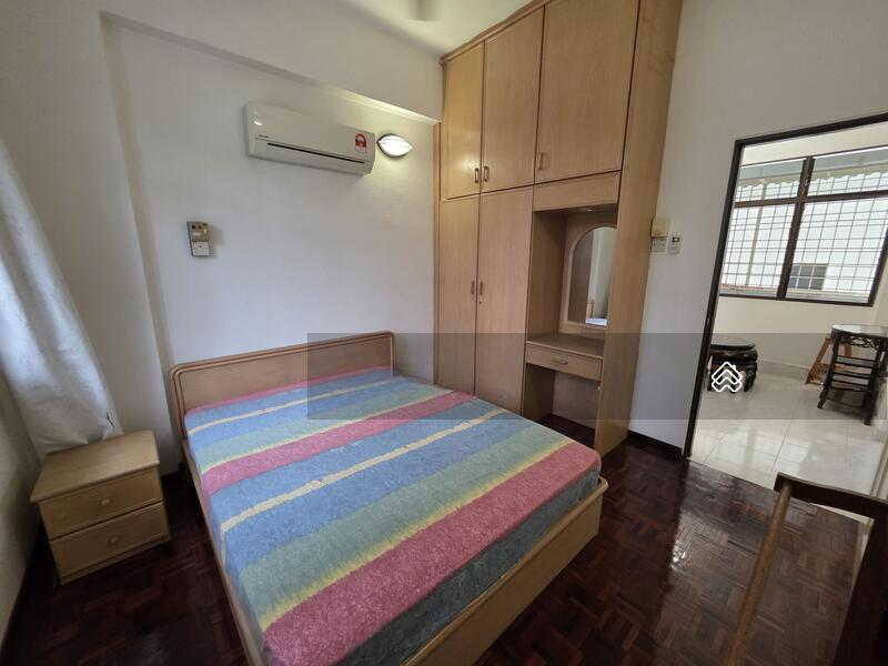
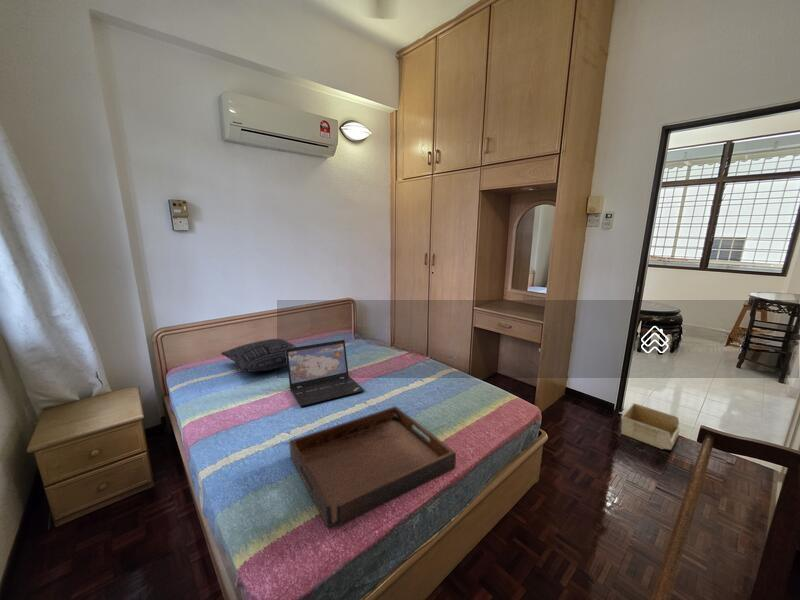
+ storage bin (650, 425)
+ serving tray (370, 454)
+ laptop (324, 370)
+ pillow (265, 353)
